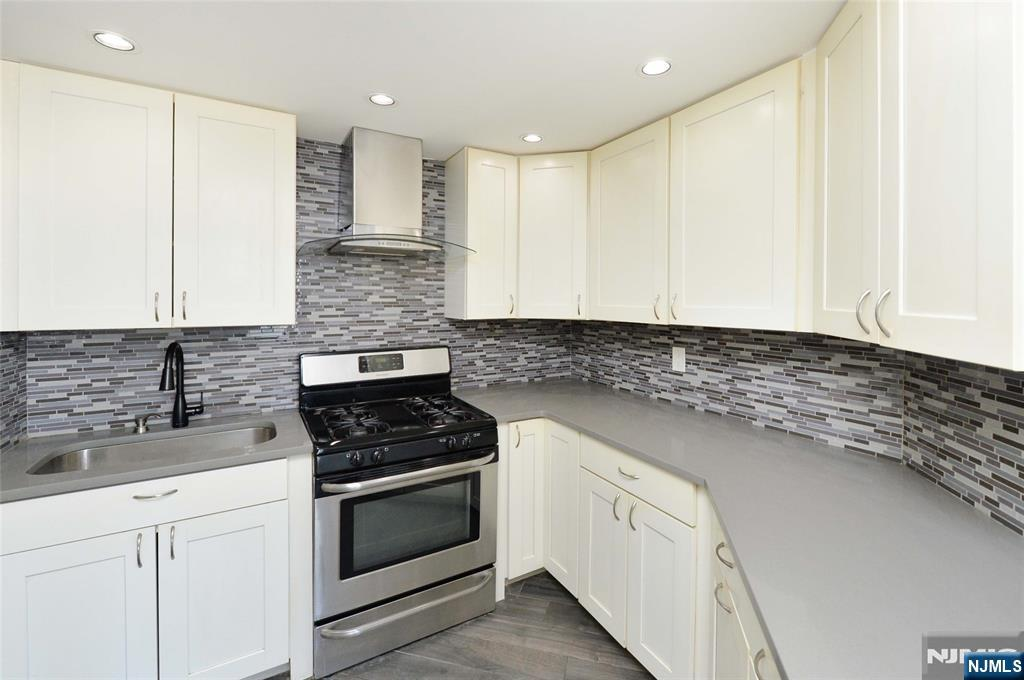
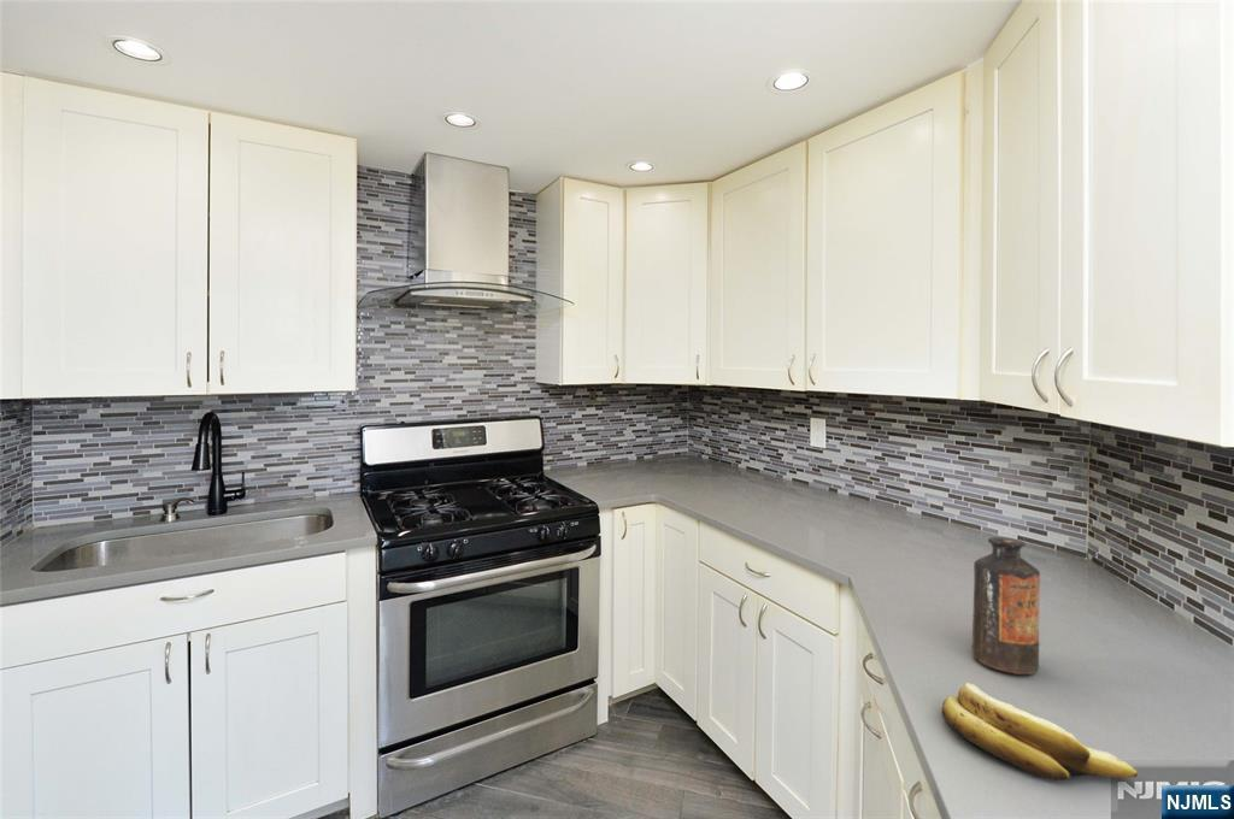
+ banana (1024, 719)
+ bottle (1004, 600)
